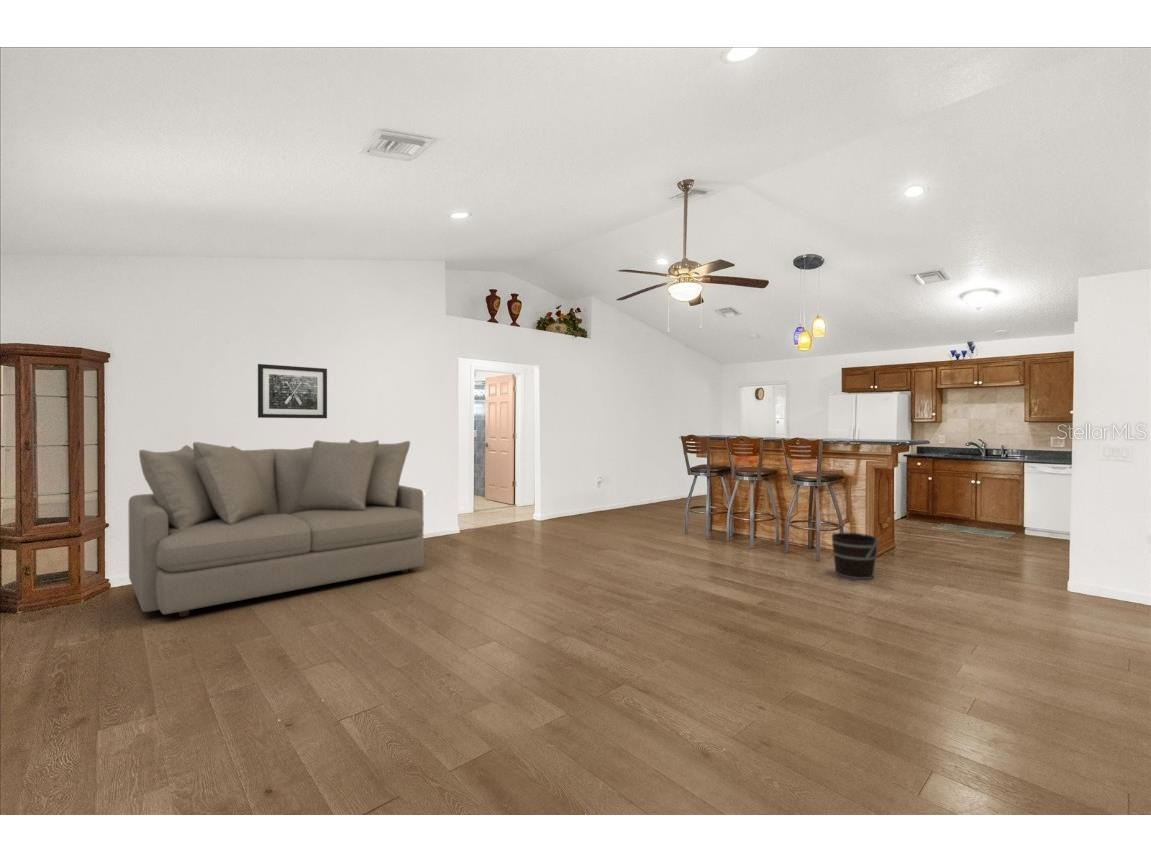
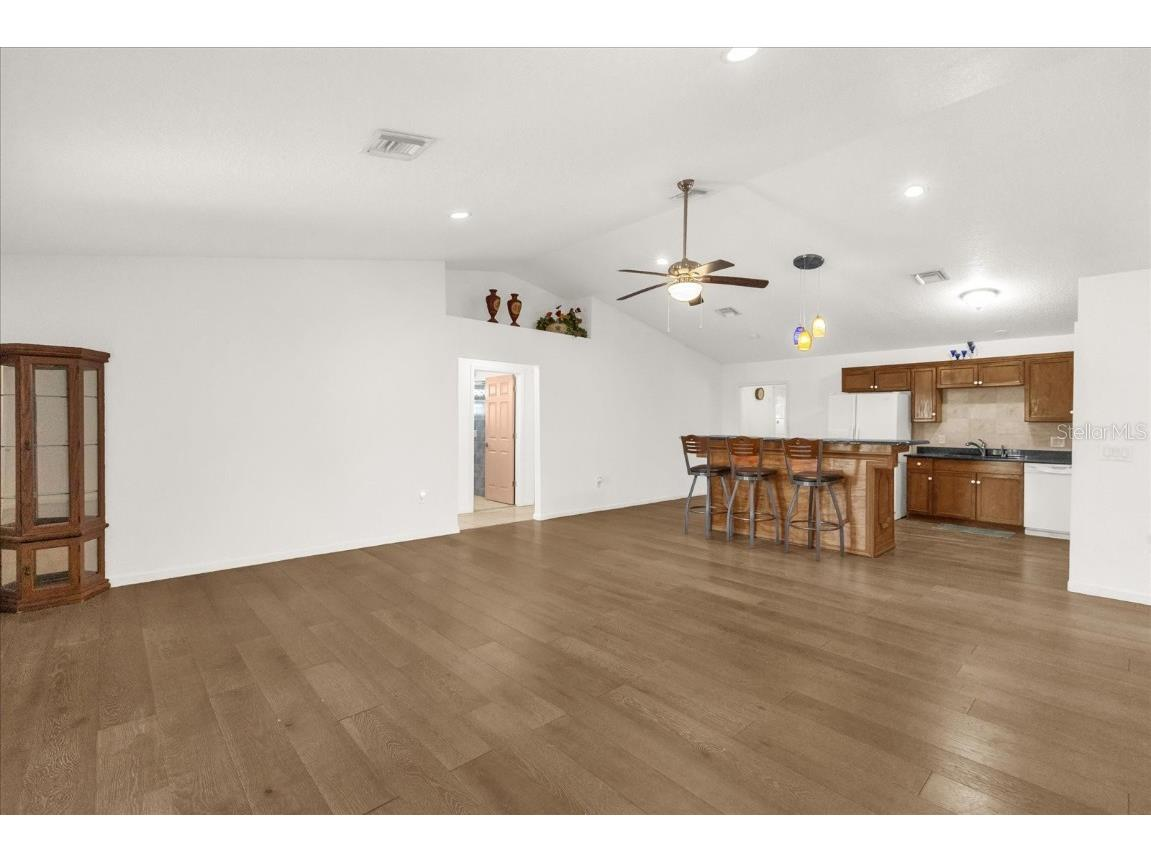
- sofa (287, 508)
- bucket (854, 554)
- wall art (293, 392)
